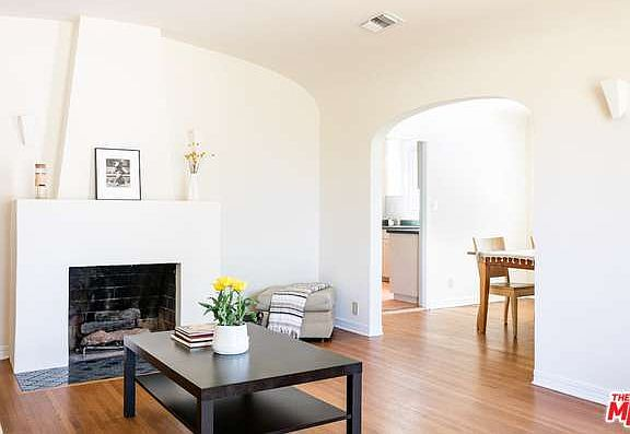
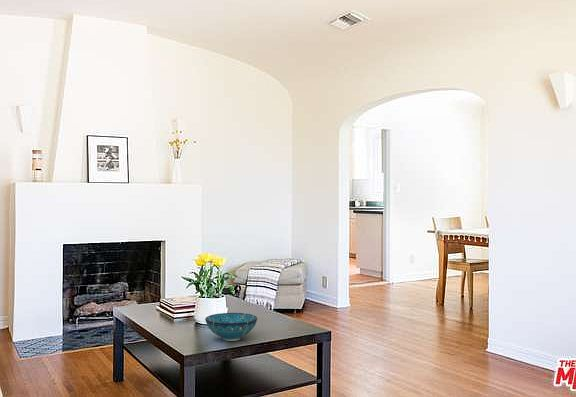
+ decorative bowl (231, 328)
